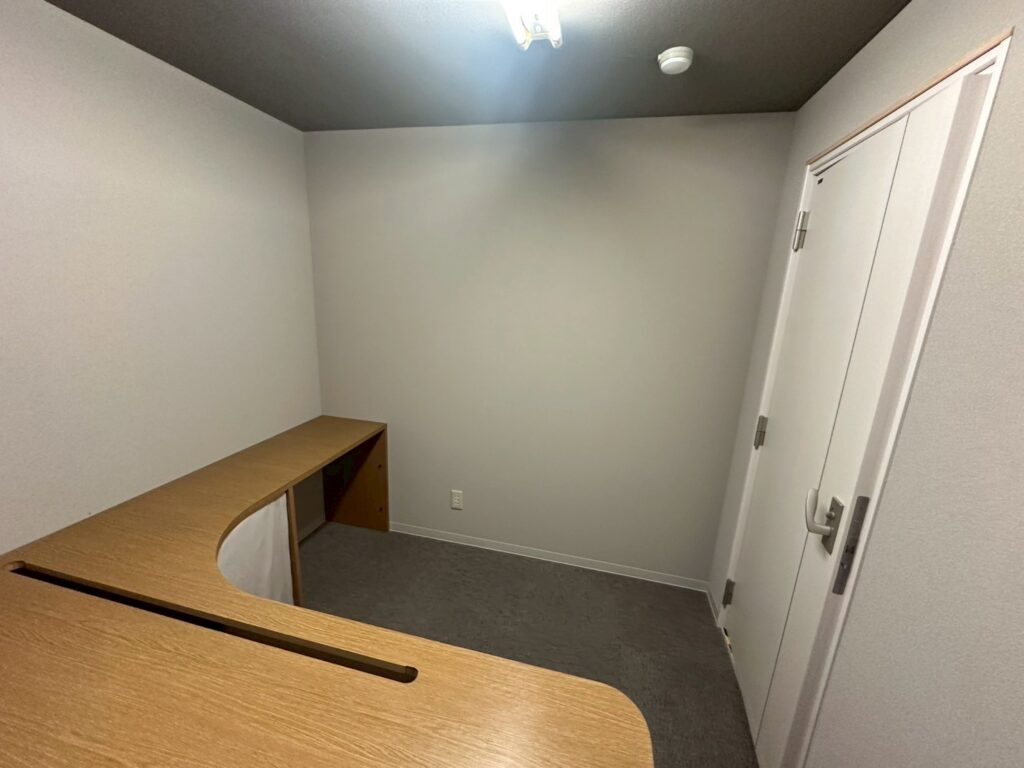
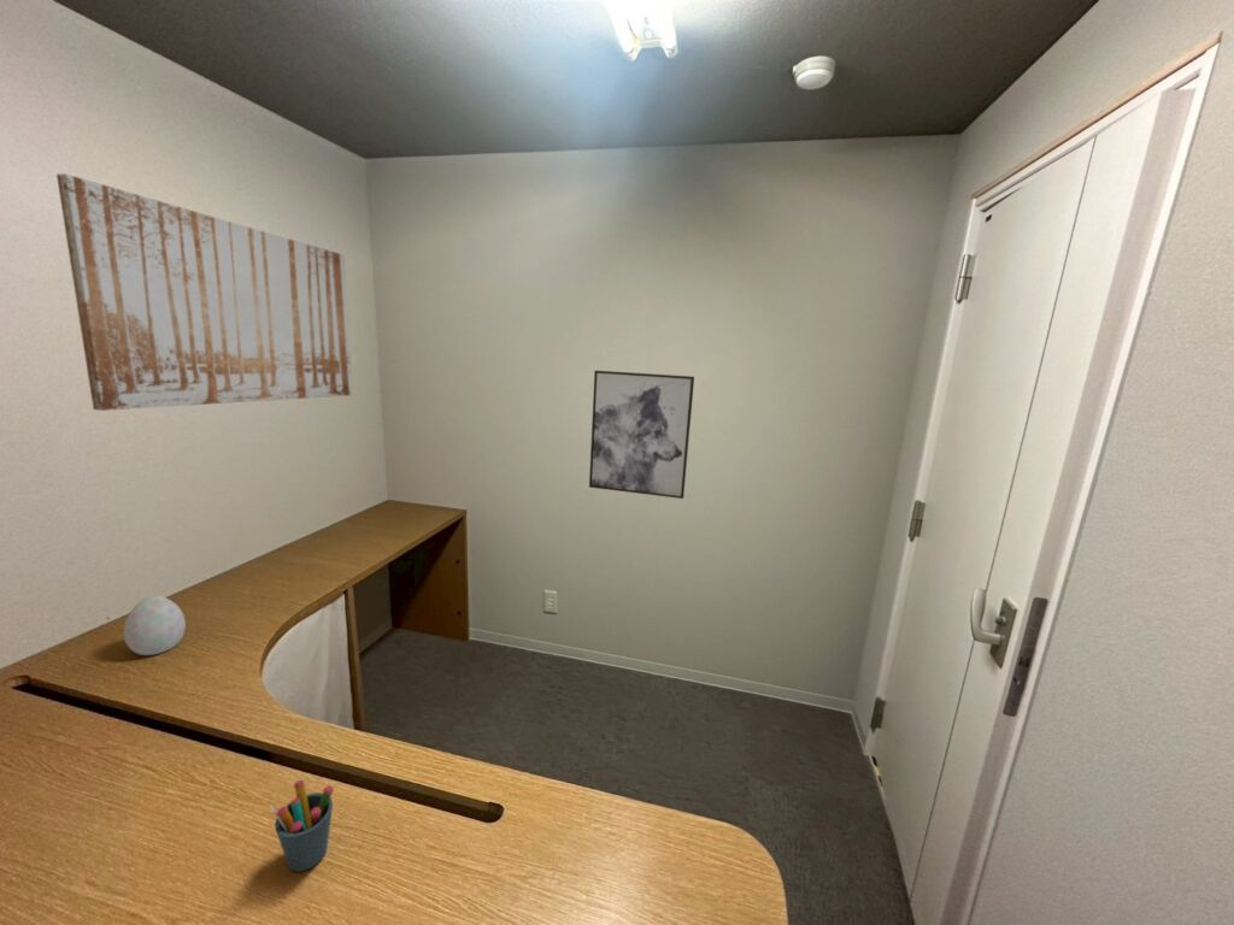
+ wall art (246, 316)
+ wall art (639, 434)
+ decorative egg (154, 621)
+ pen holder (305, 823)
